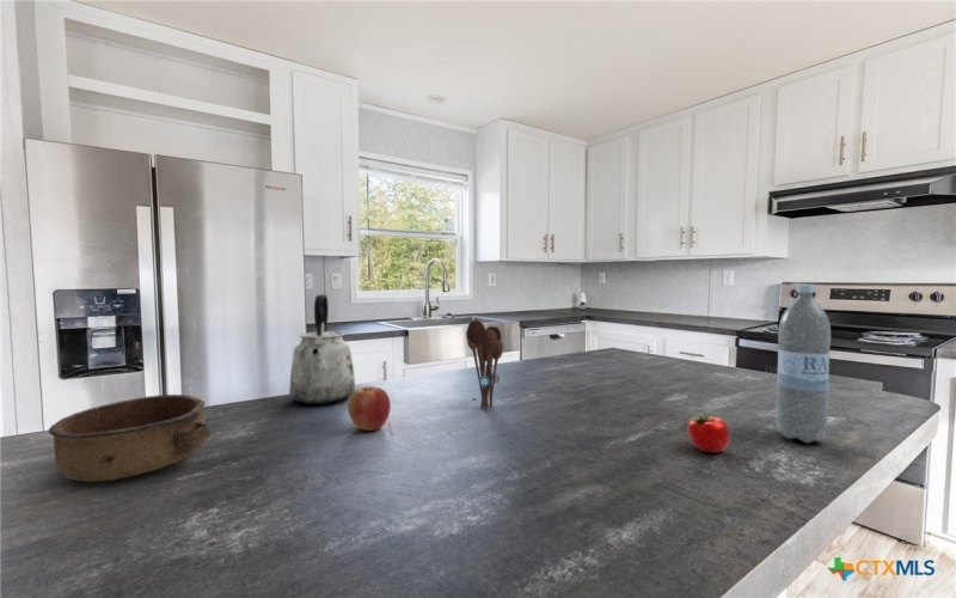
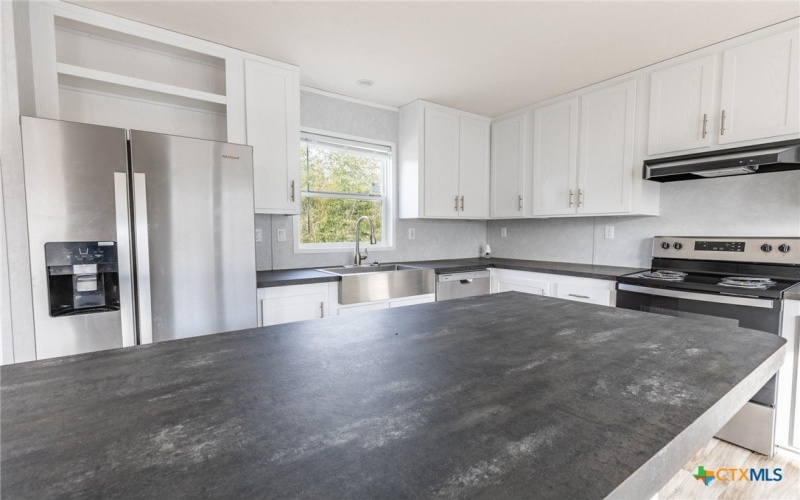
- apple (369, 408)
- utensil holder (484, 364)
- bowl (135, 435)
- kettle (320, 348)
- apple (704, 431)
- water bottle (802, 362)
